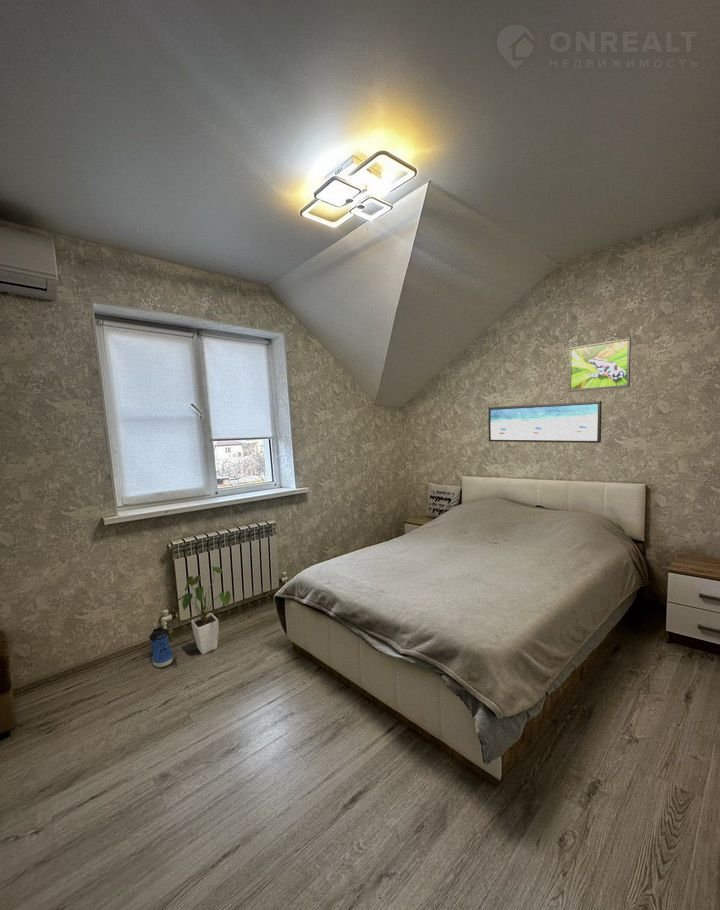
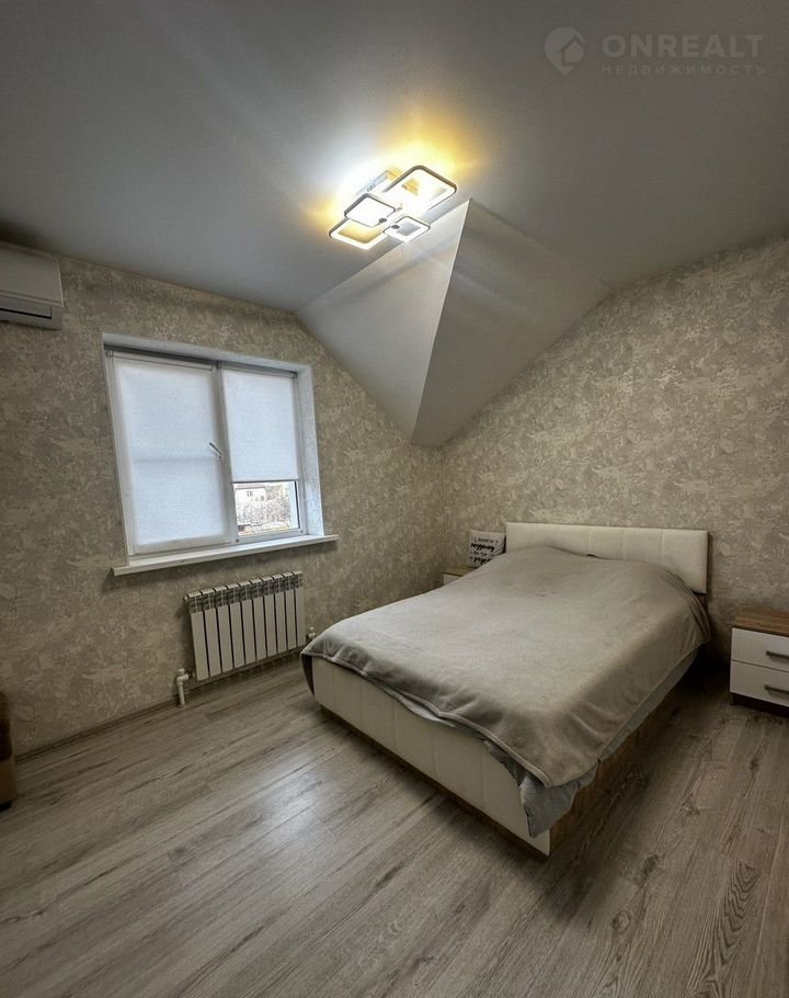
- wall art (539, 423)
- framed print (598, 366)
- house plant (209, 610)
- sneaker (161, 644)
